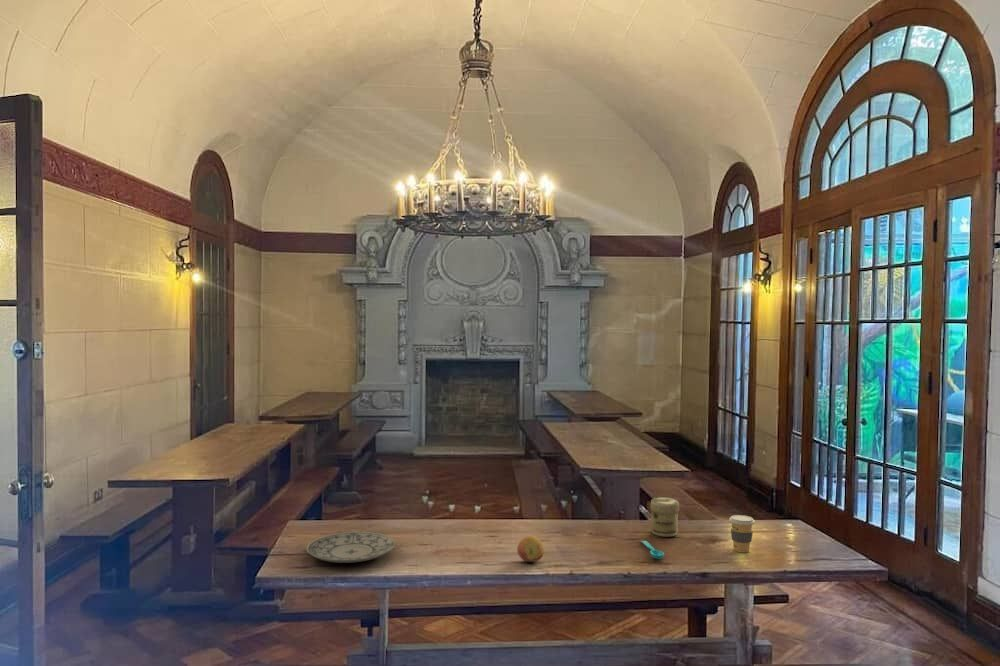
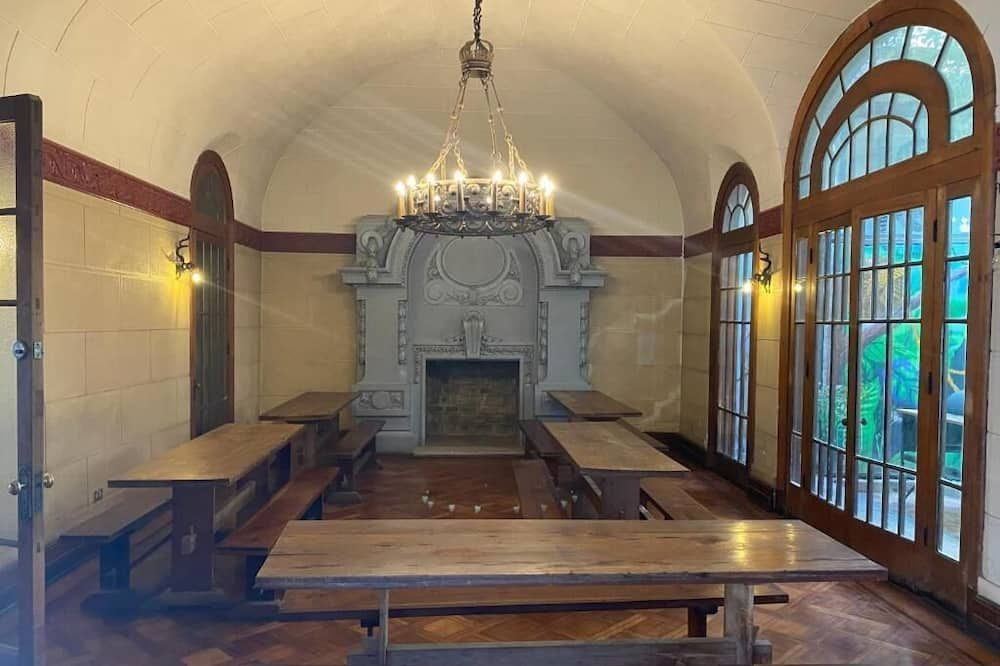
- jar (664, 516)
- fruit (530, 548)
- coffee cup (741, 534)
- plate (351, 549)
- spoon (651, 548)
